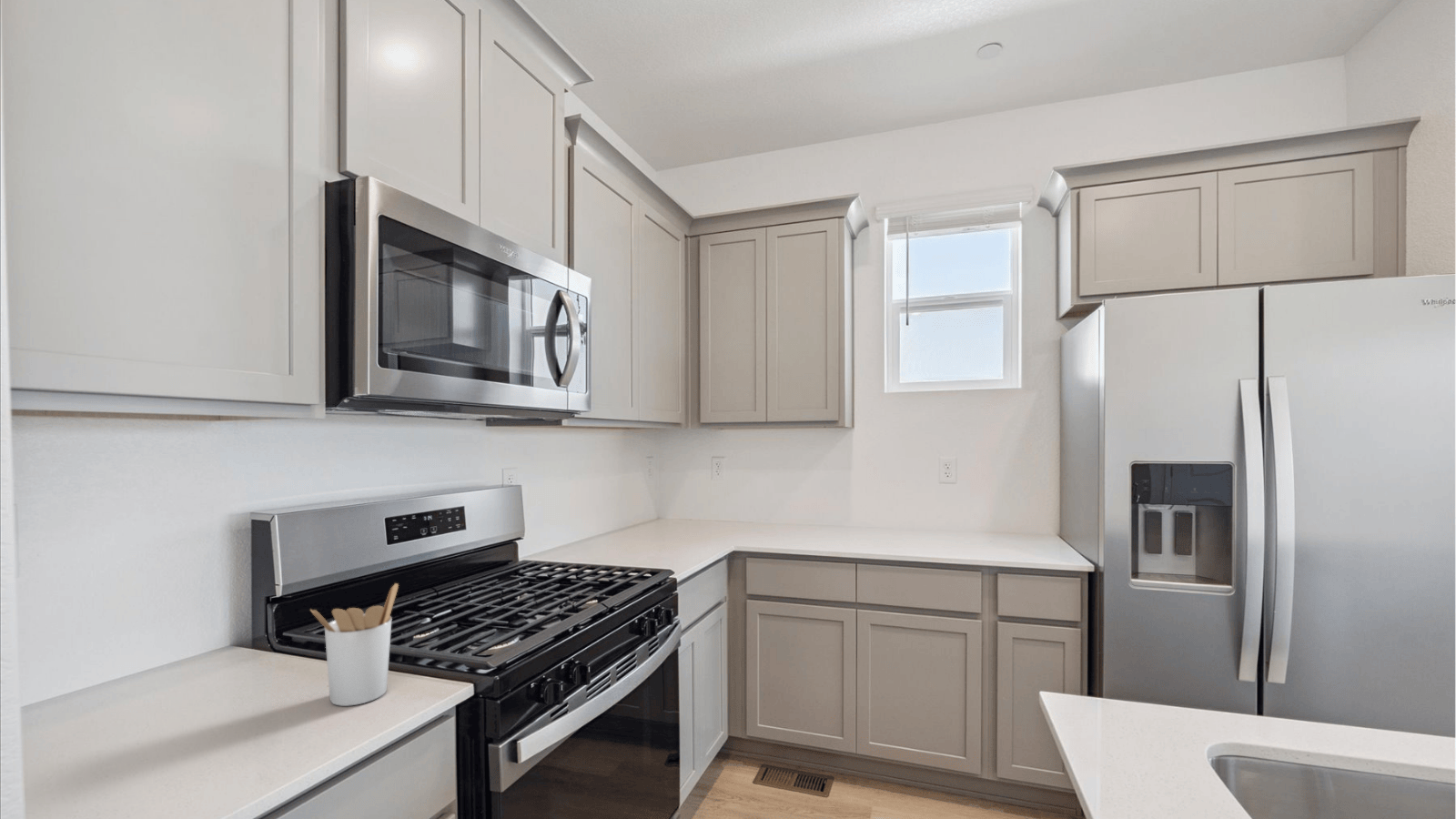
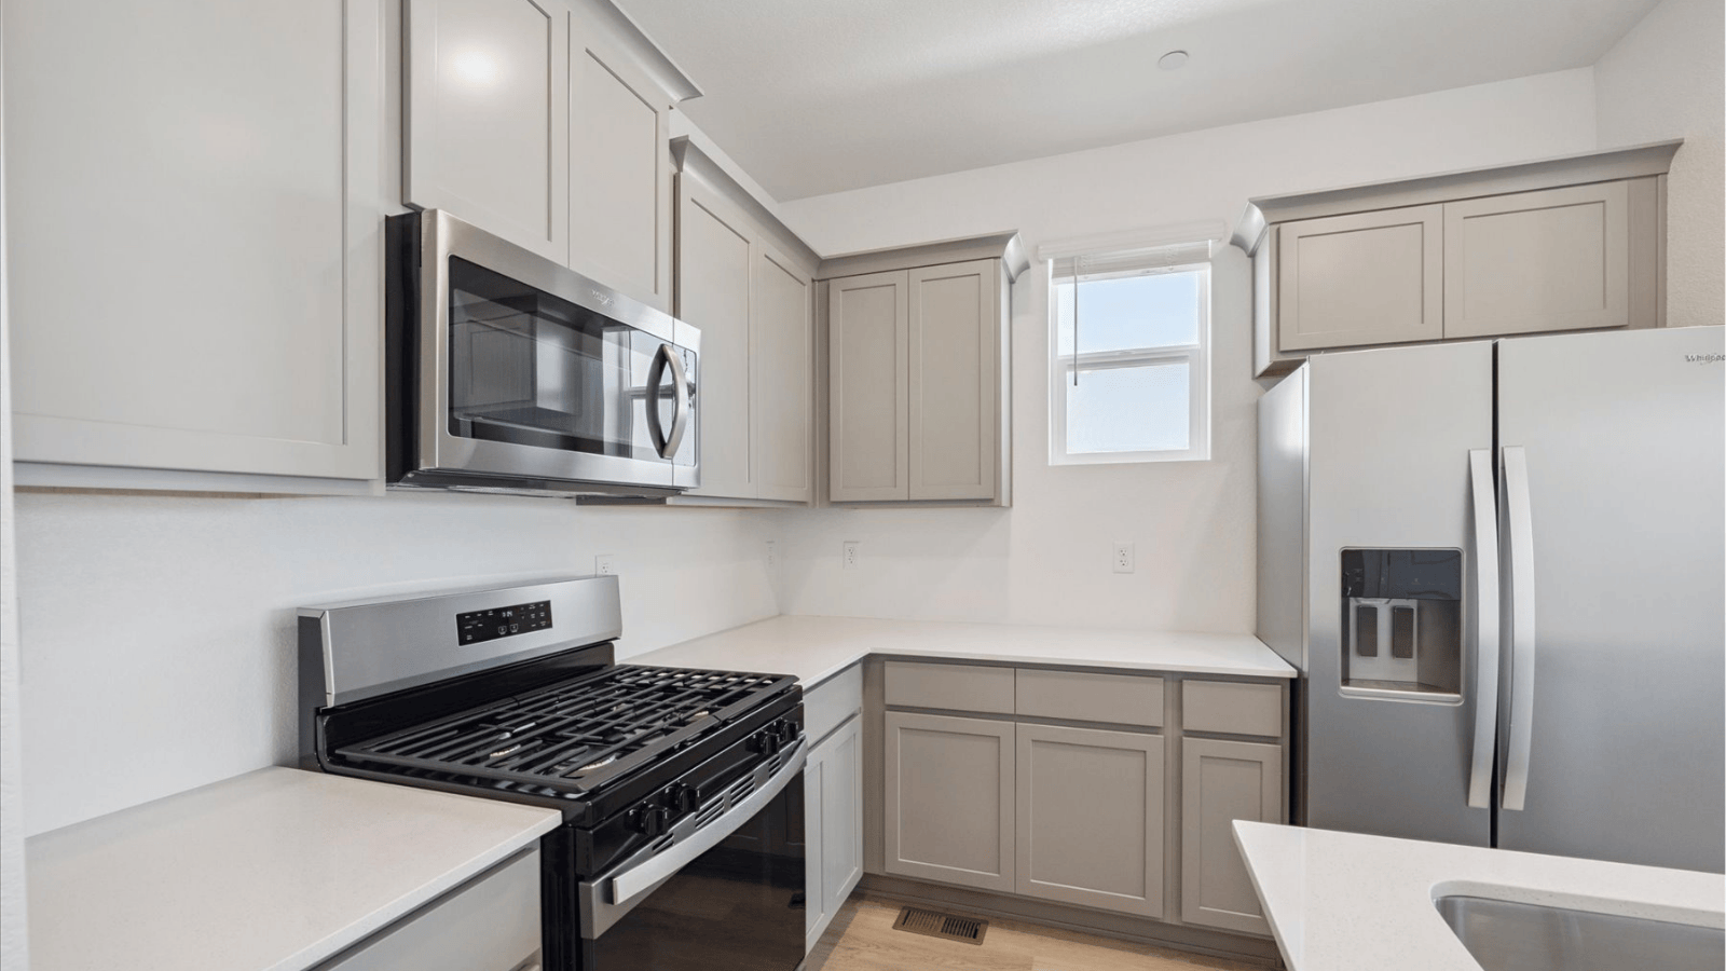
- utensil holder (359, 645)
